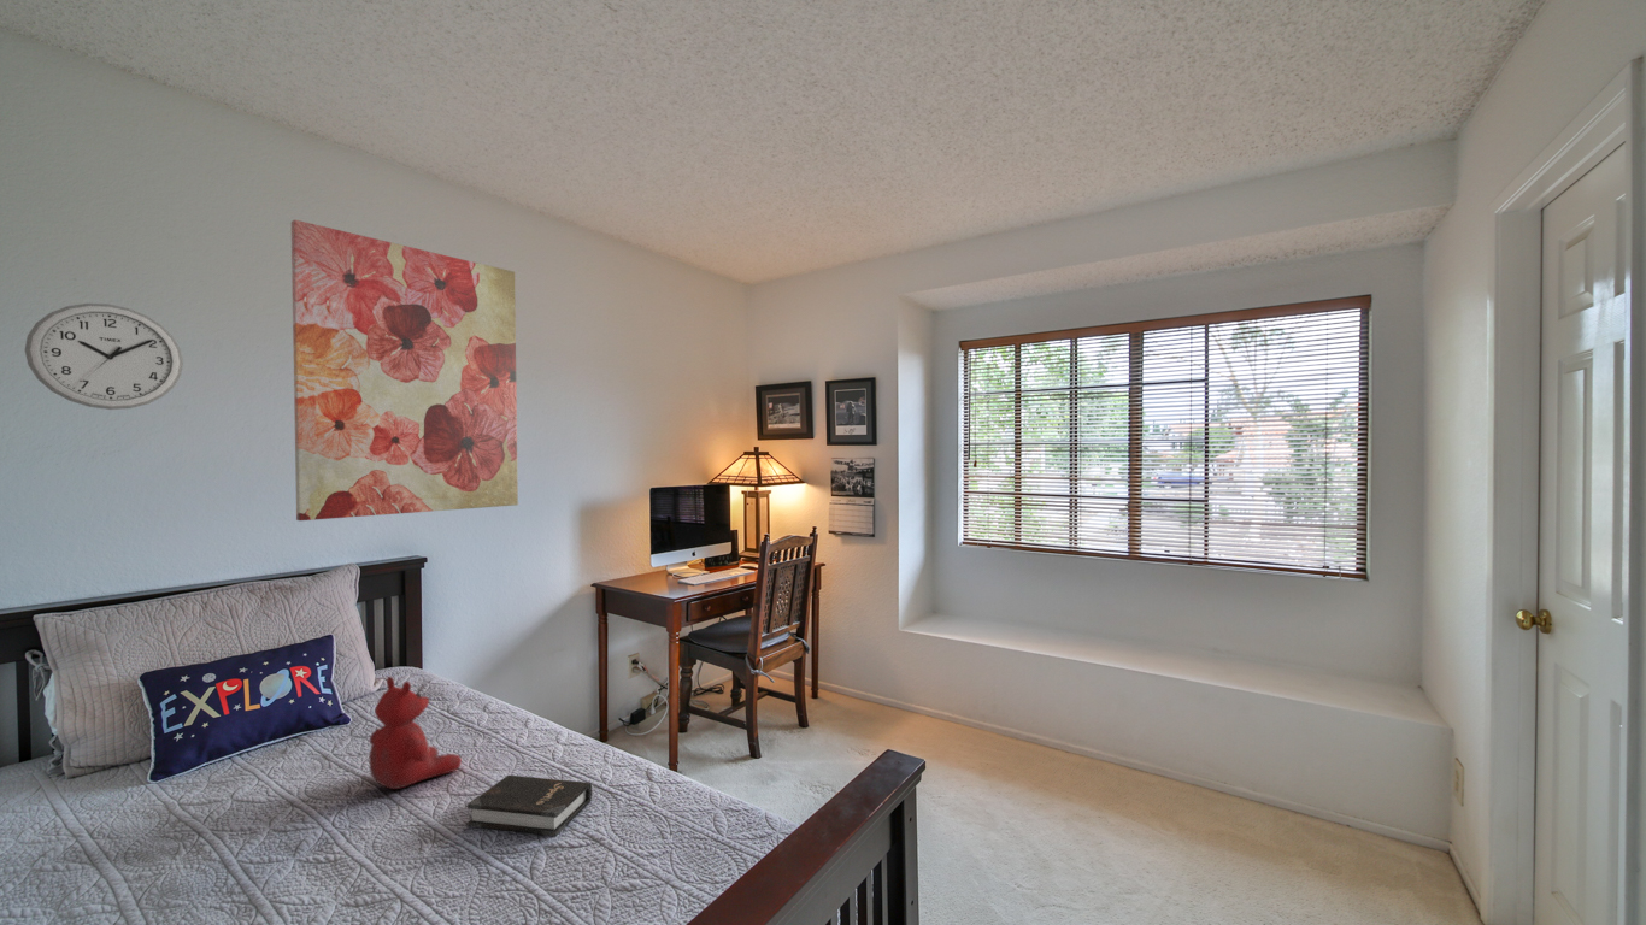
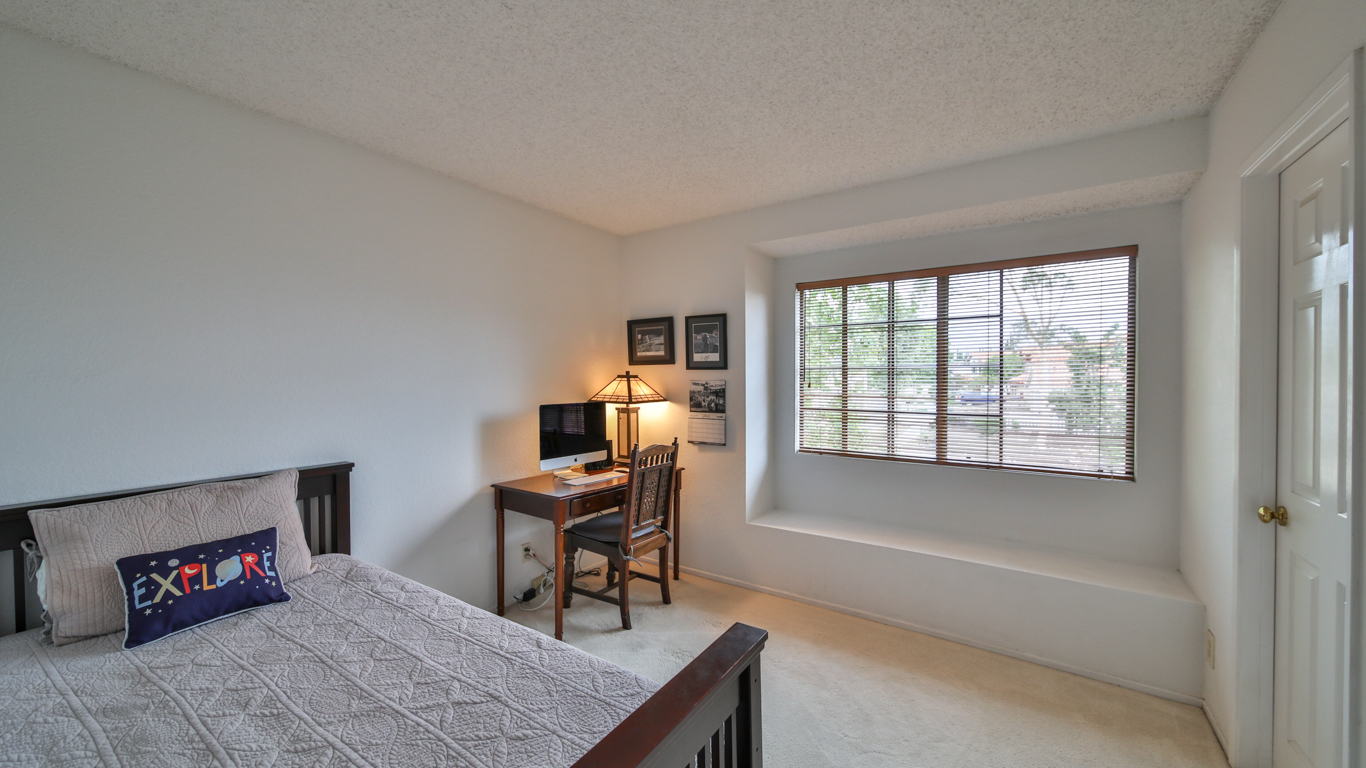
- wall clock (108, 357)
- wall art (418, 381)
- stuffed bear (413, 726)
- hardback book (531, 802)
